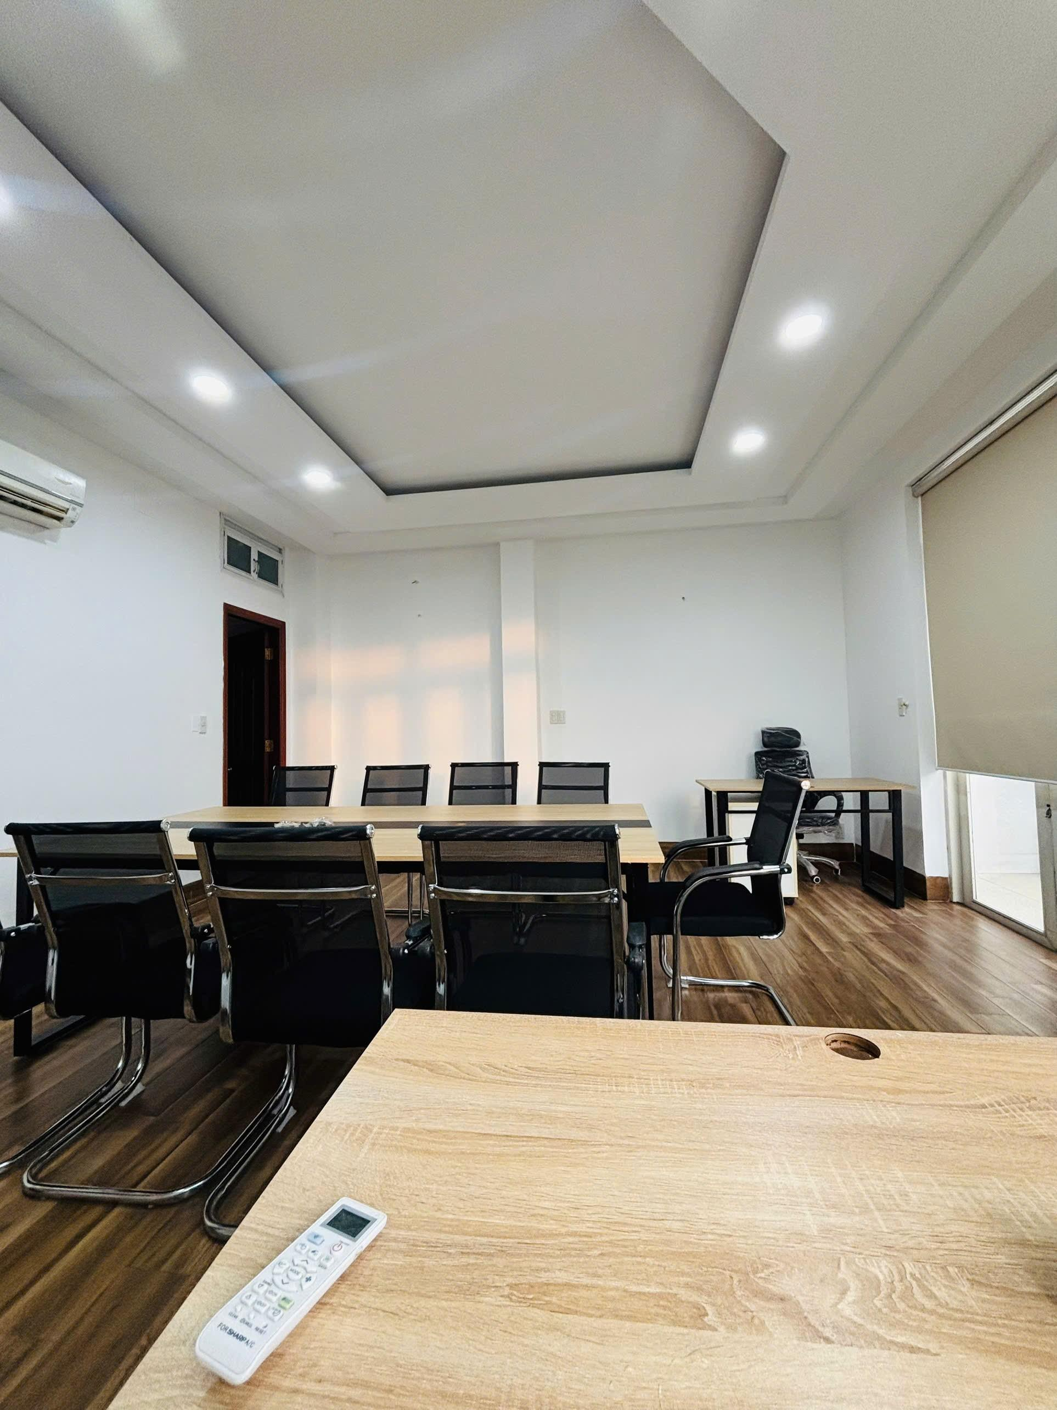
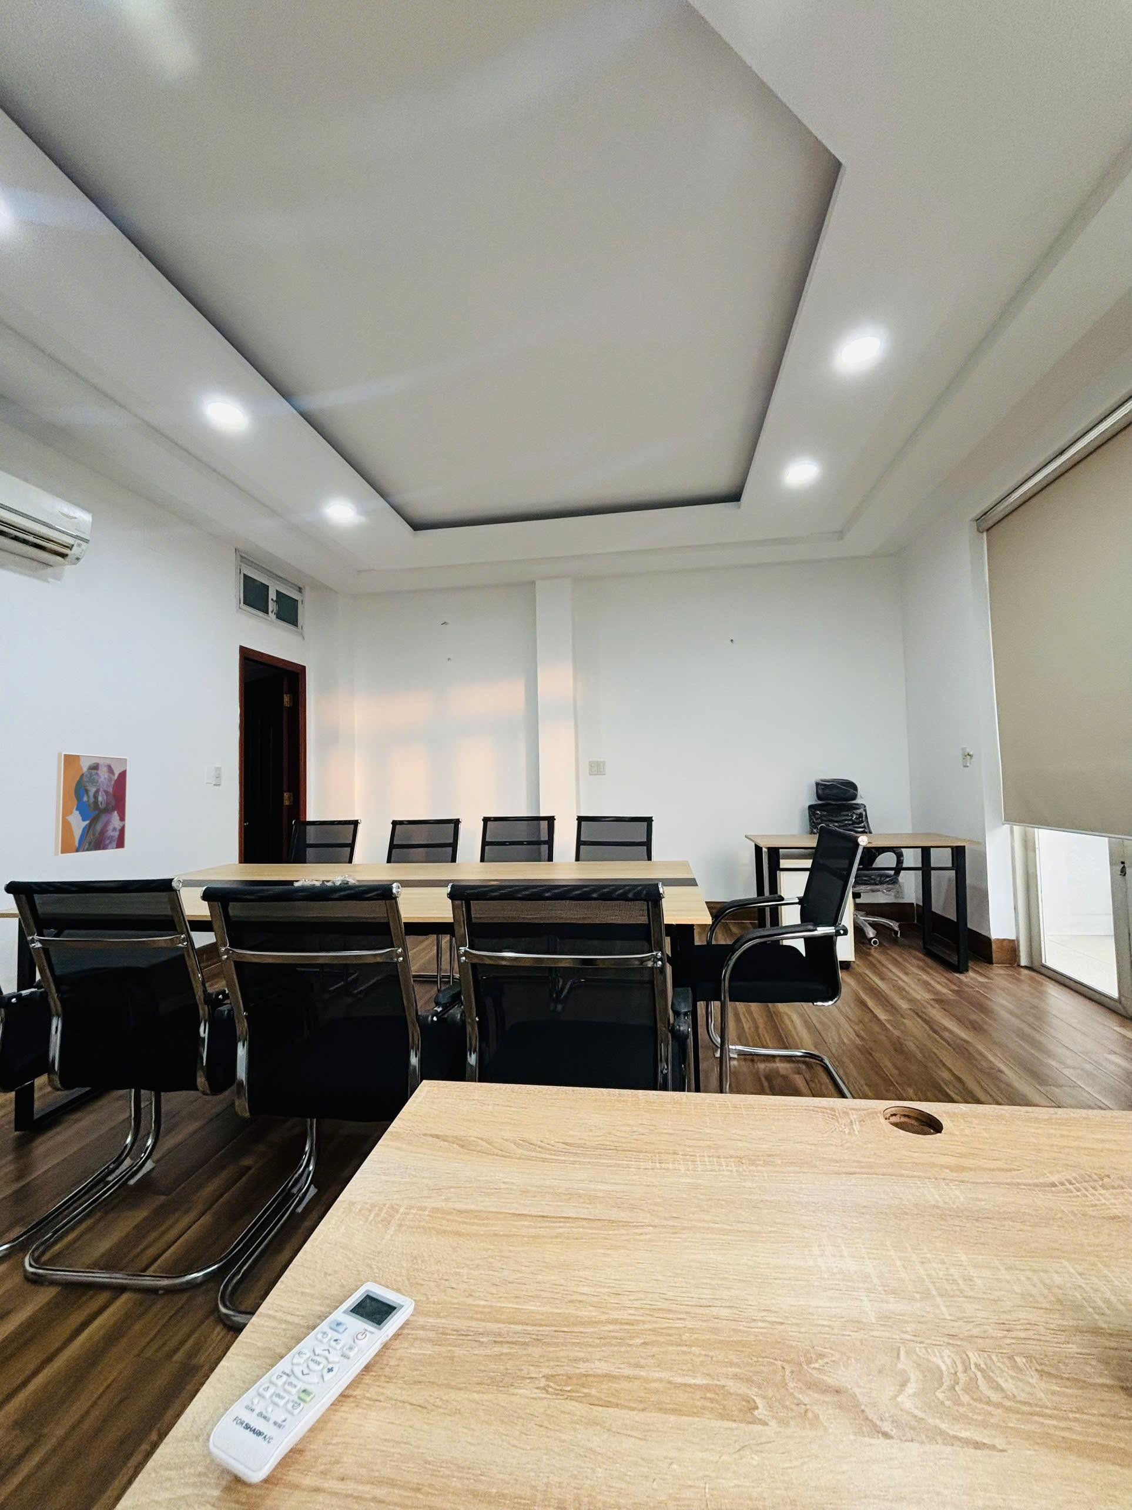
+ wall art (94, 804)
